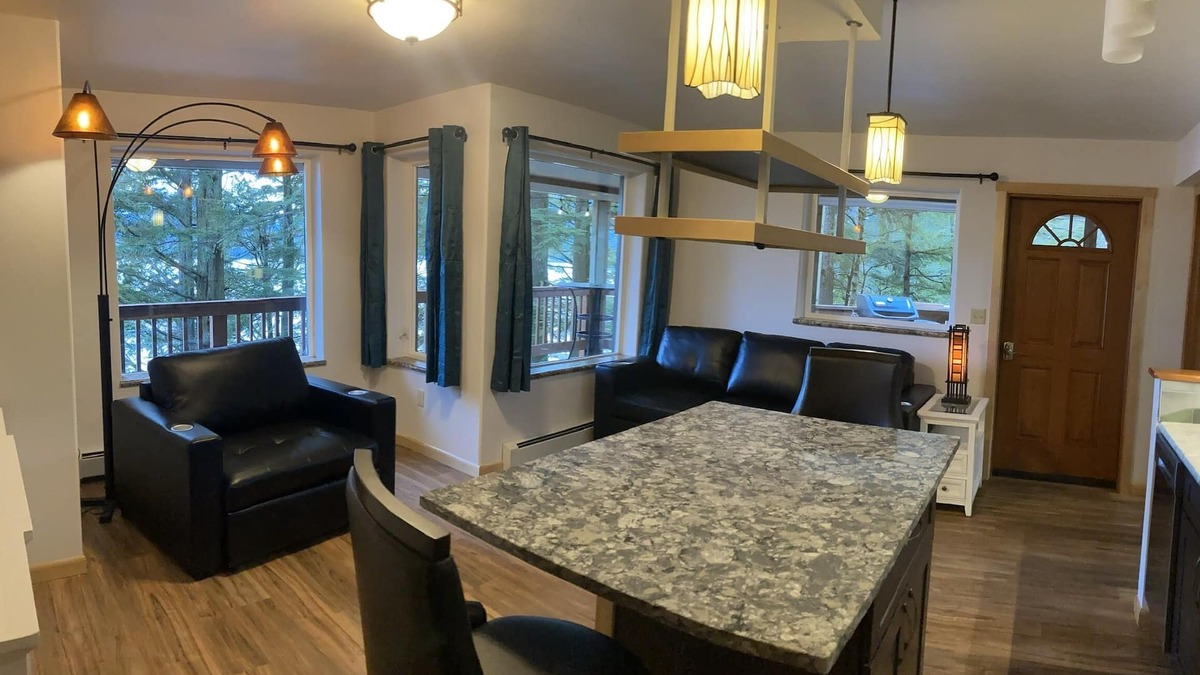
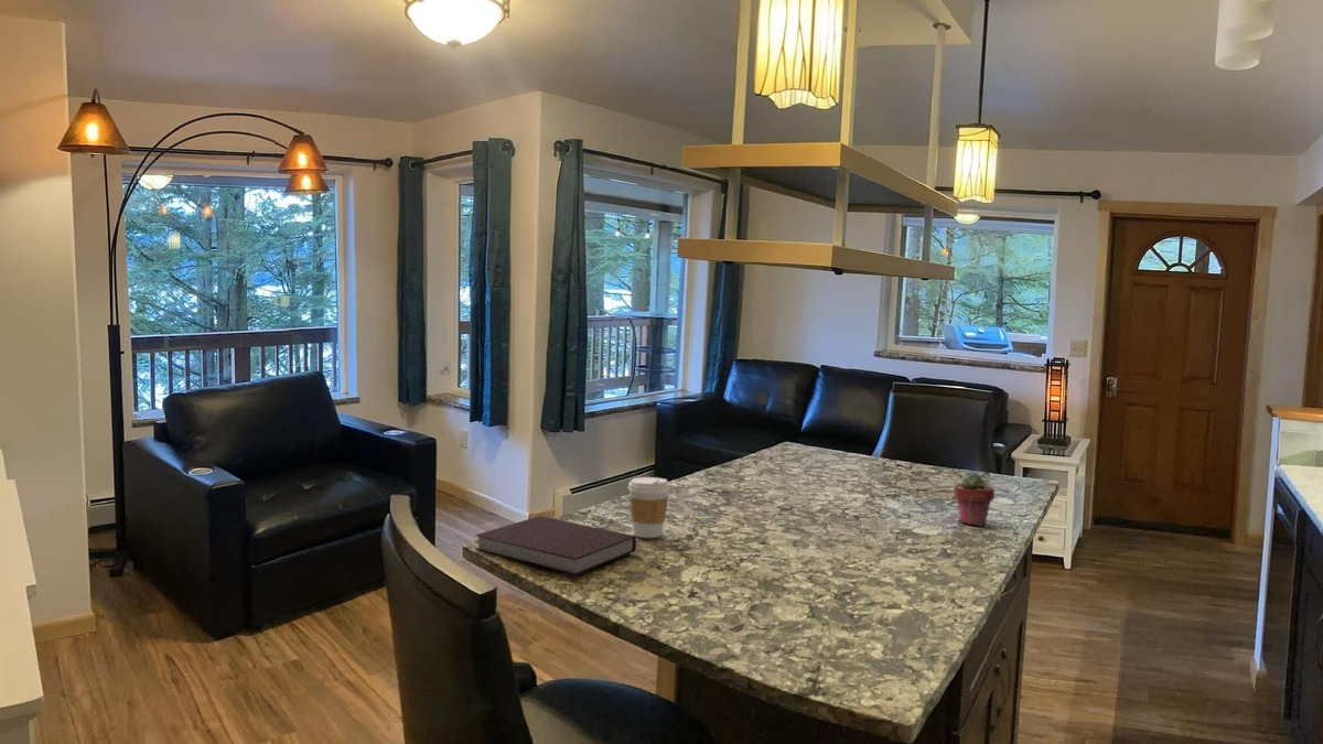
+ coffee cup (648, 506)
+ notebook (556, 542)
+ potted succulent (972, 497)
